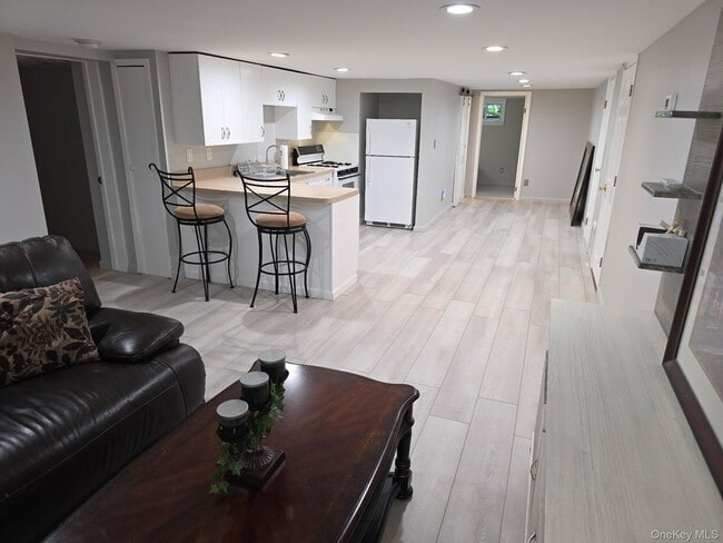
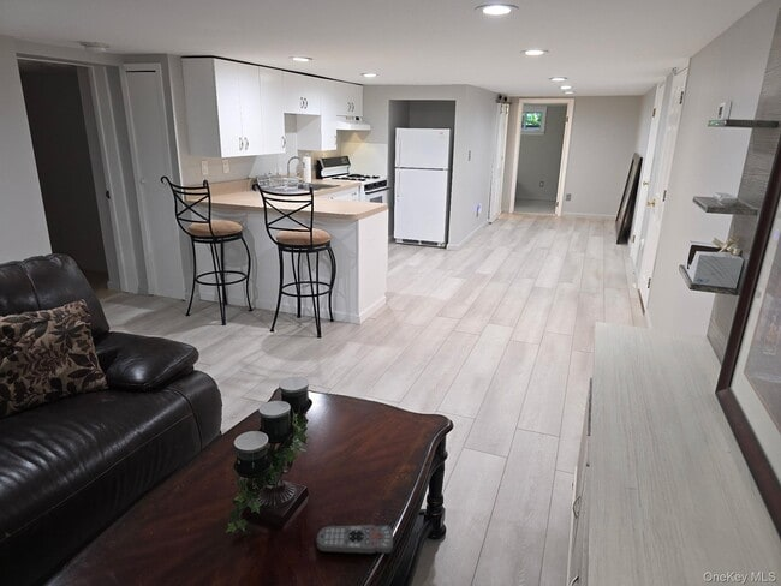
+ remote control (354, 539)
